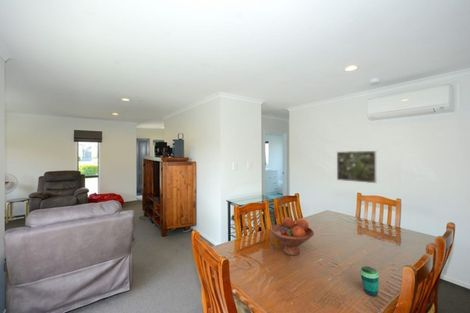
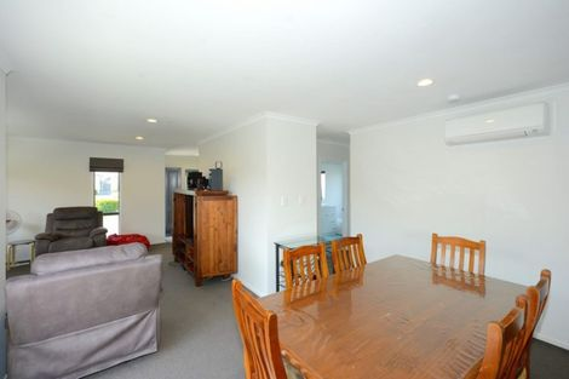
- fruit bowl (291, 236)
- cup (369, 281)
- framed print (355, 166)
